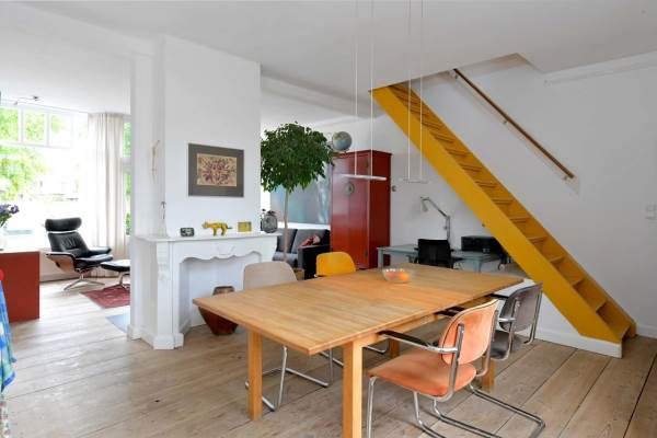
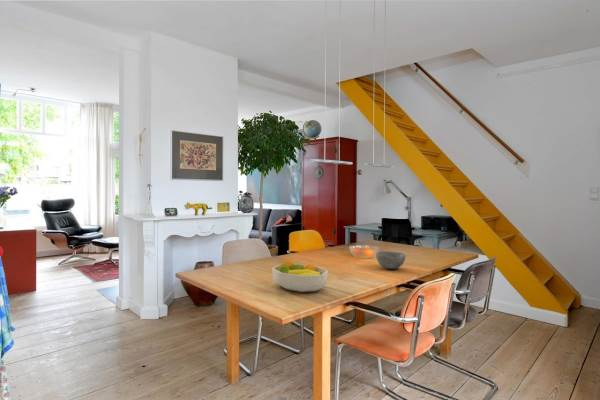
+ fruit bowl (299, 274)
+ bowl (390, 260)
